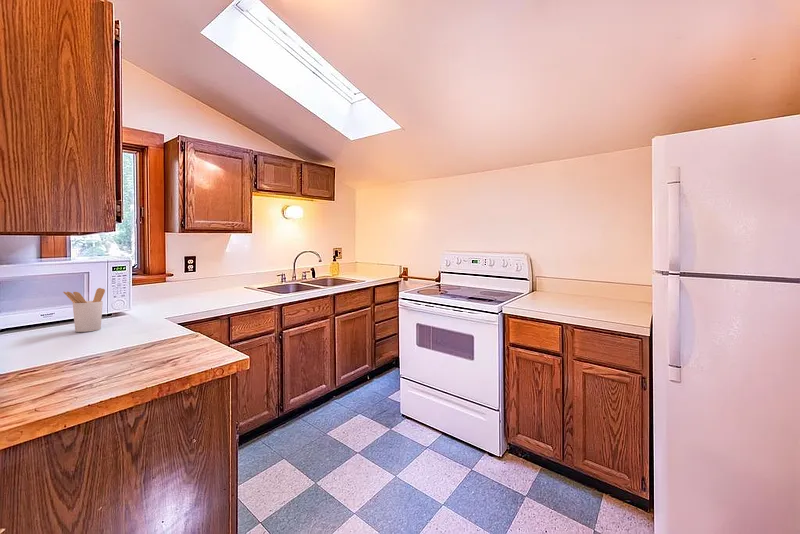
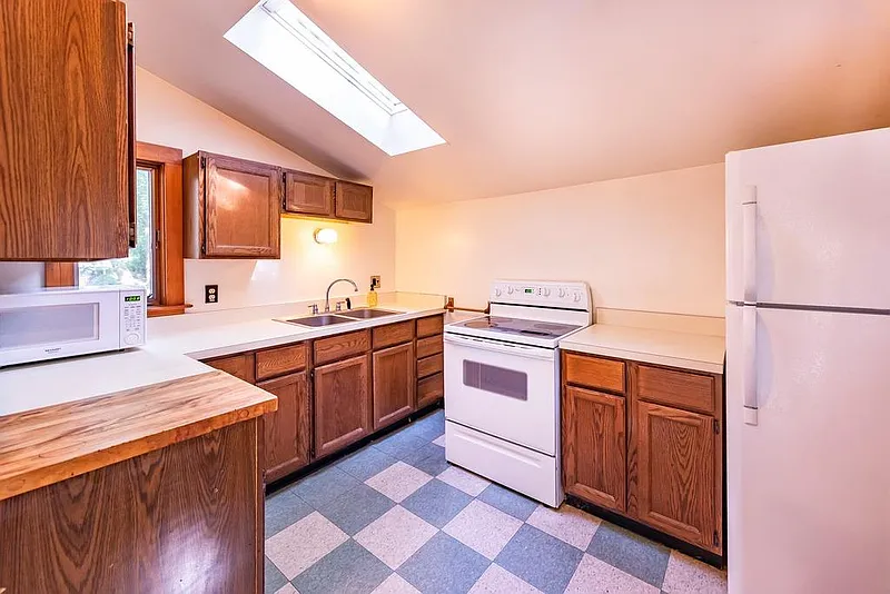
- utensil holder (83, 309)
